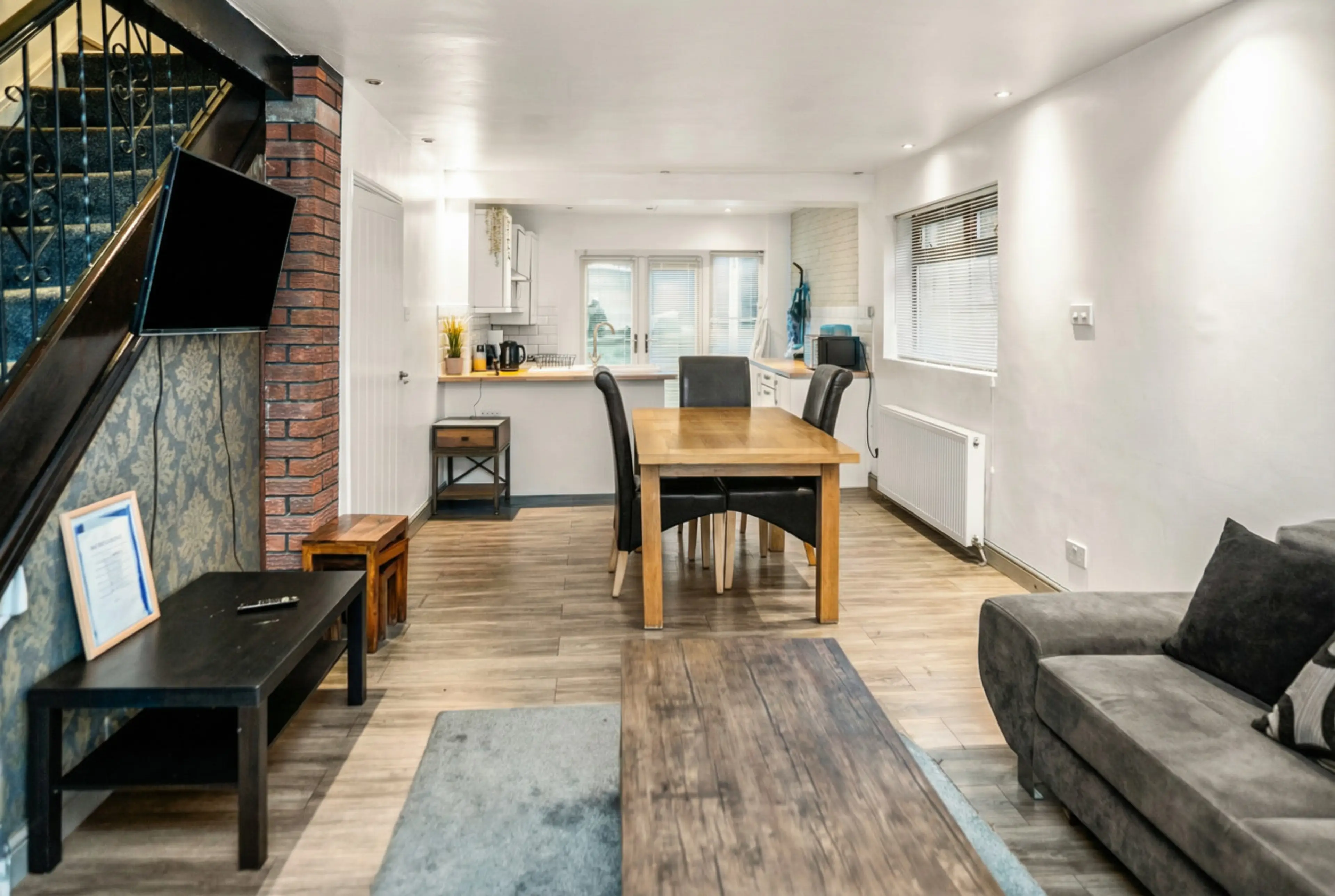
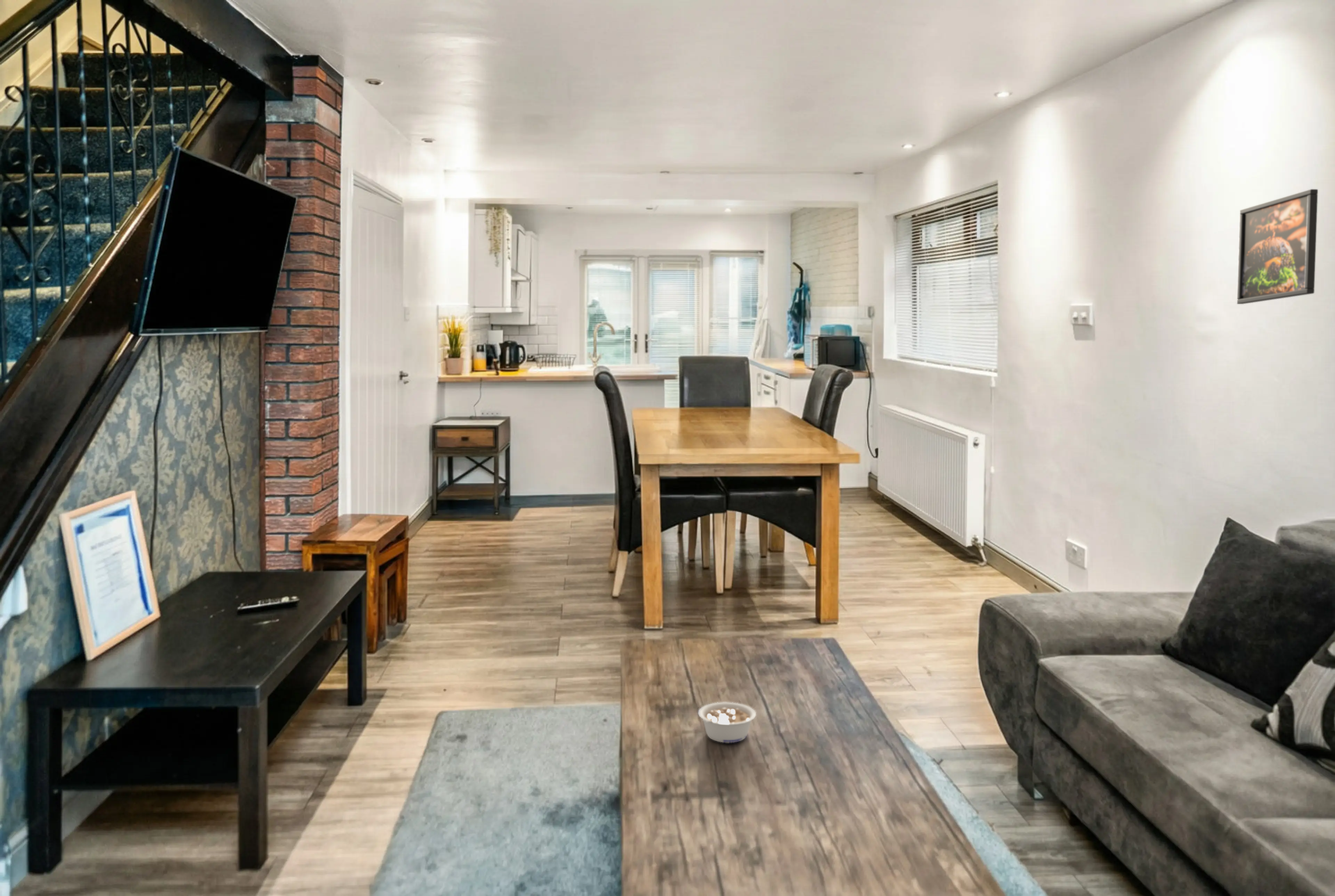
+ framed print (1275, 250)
+ legume (727, 722)
